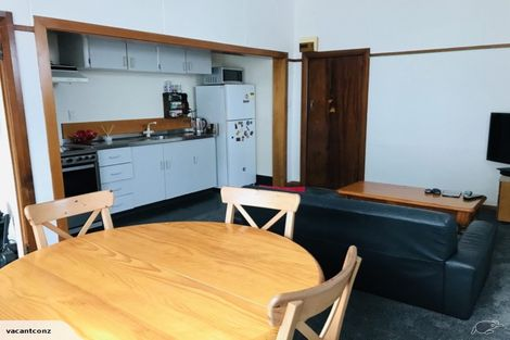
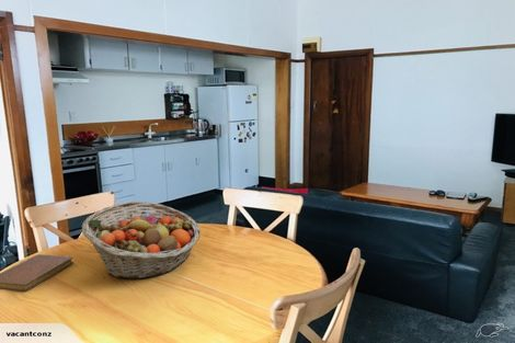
+ notebook (32, 271)
+ fruit basket (145, 236)
